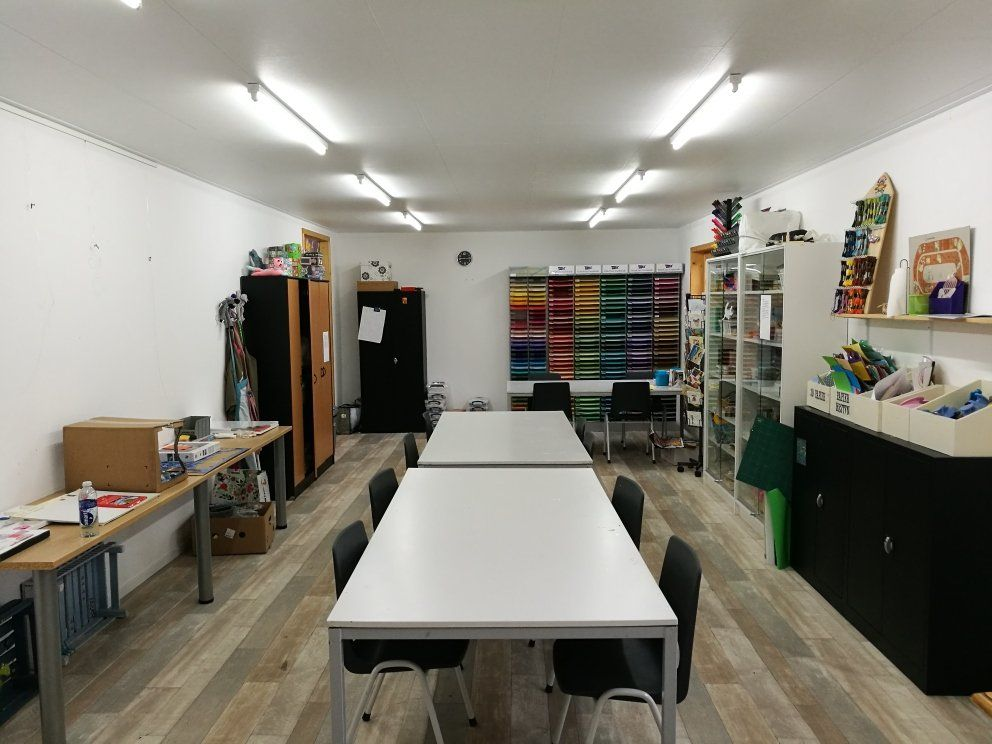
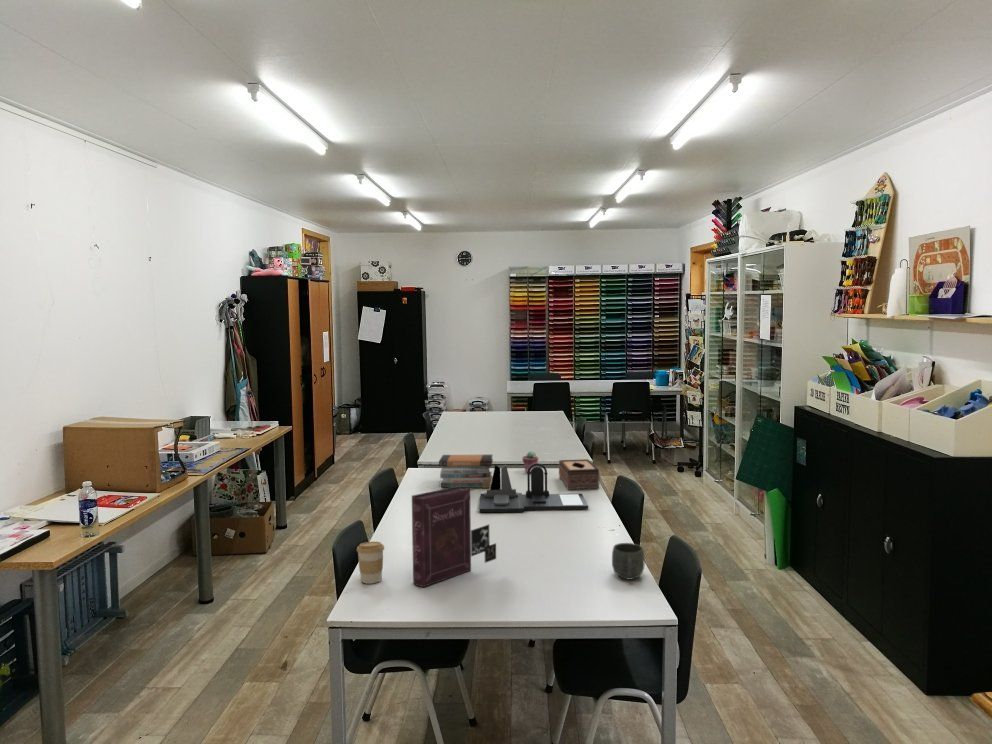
+ coffee cup (370, 561)
+ desk organizer (532, 485)
+ book stack (466, 470)
+ potted succulent (530, 461)
+ book (453, 535)
+ mug (628, 563)
+ tissue box (578, 473)
